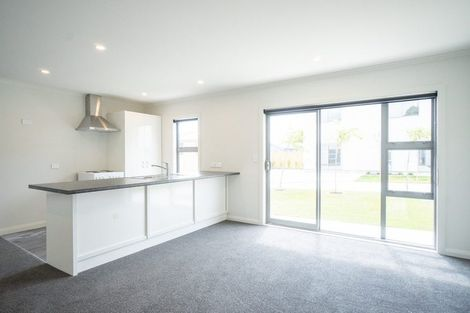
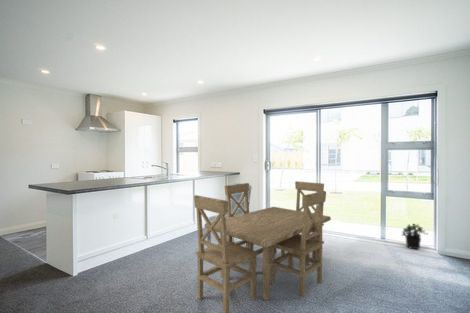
+ dining chair (227, 216)
+ dining set (269, 230)
+ potted plant (414, 235)
